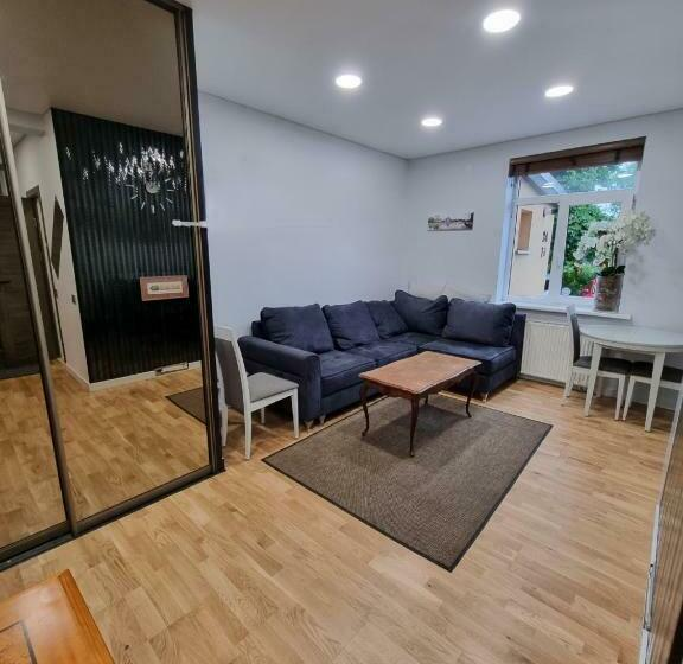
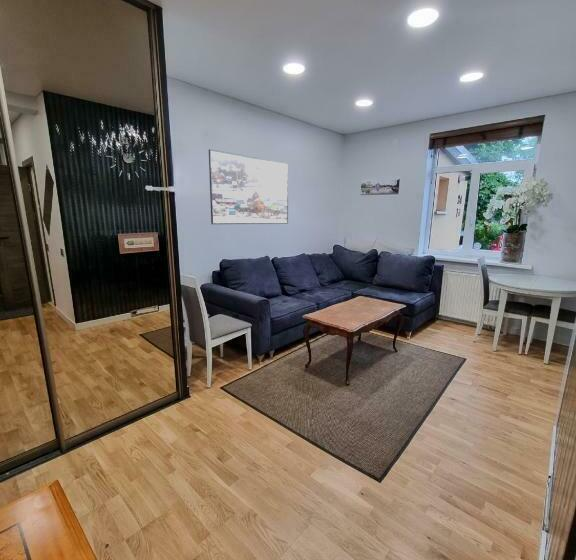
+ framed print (253, 191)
